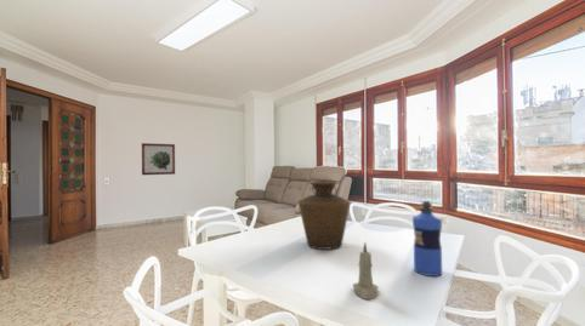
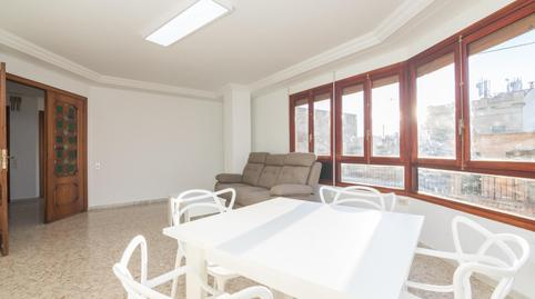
- wall art (158, 159)
- candle (365, 267)
- water bottle (426, 235)
- vase (324, 212)
